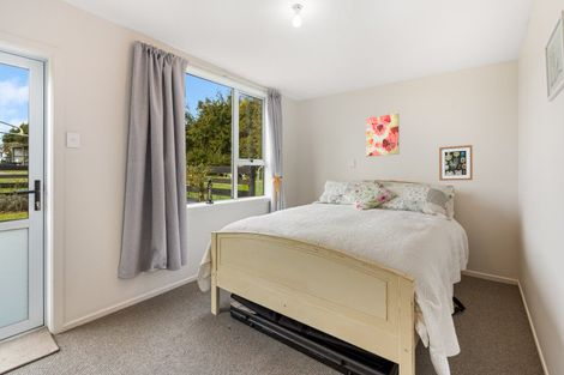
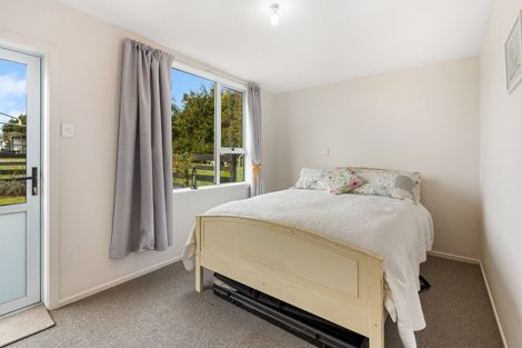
- wall art (455, 163)
- wall art (382, 135)
